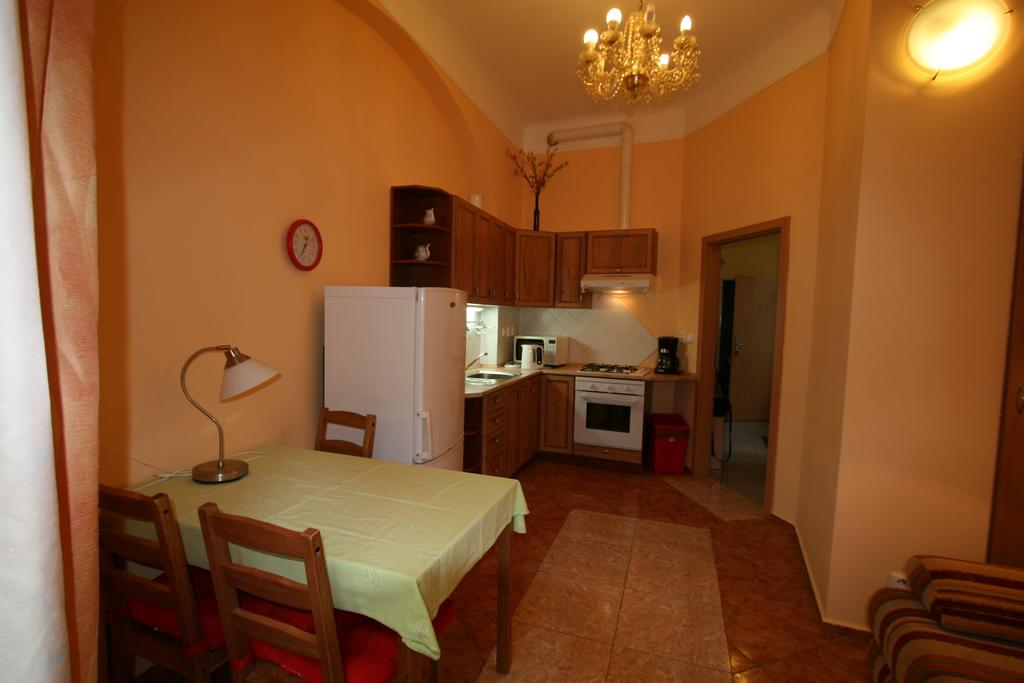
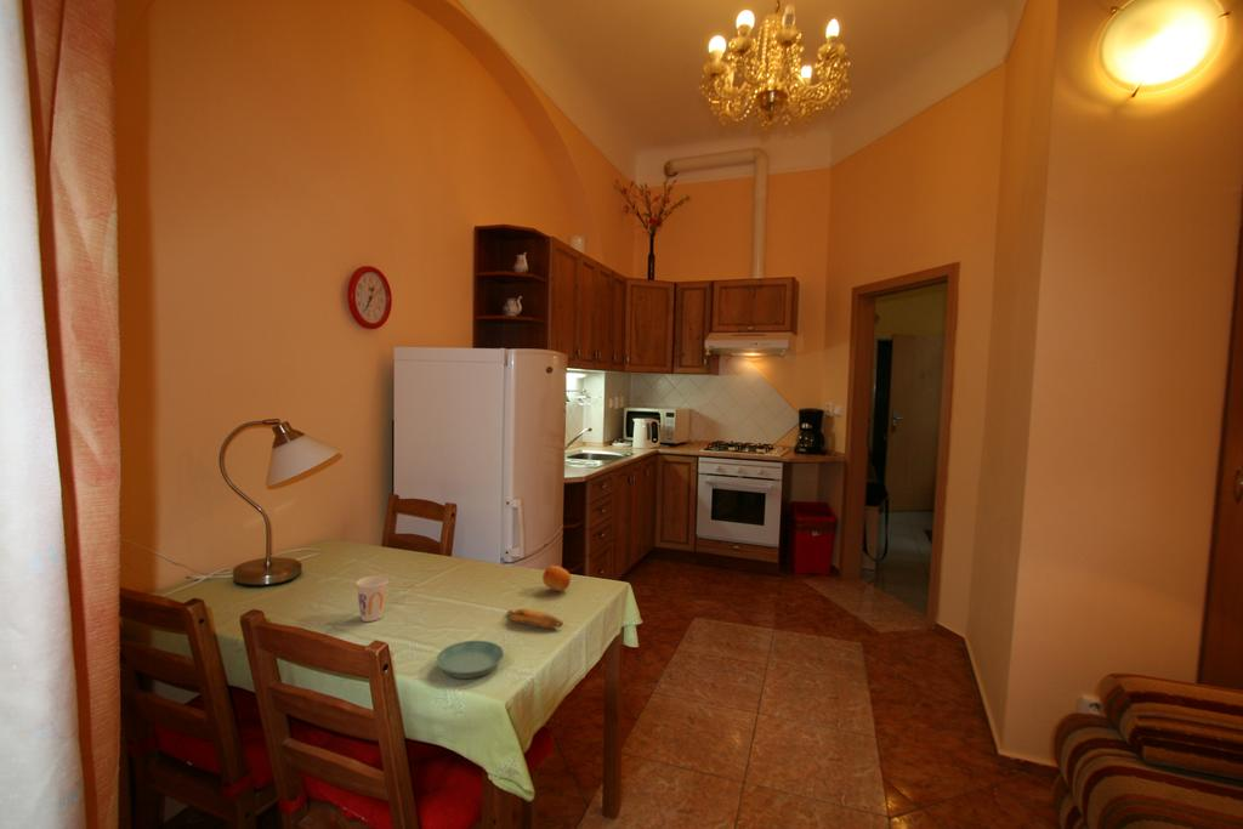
+ saucer (470, 660)
+ banana (529, 615)
+ fruit (556, 578)
+ cup (371, 598)
